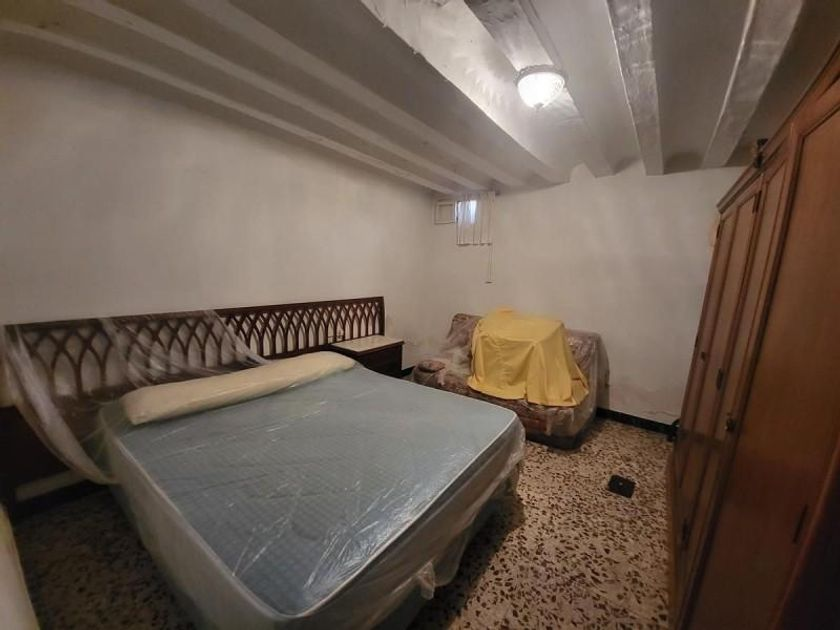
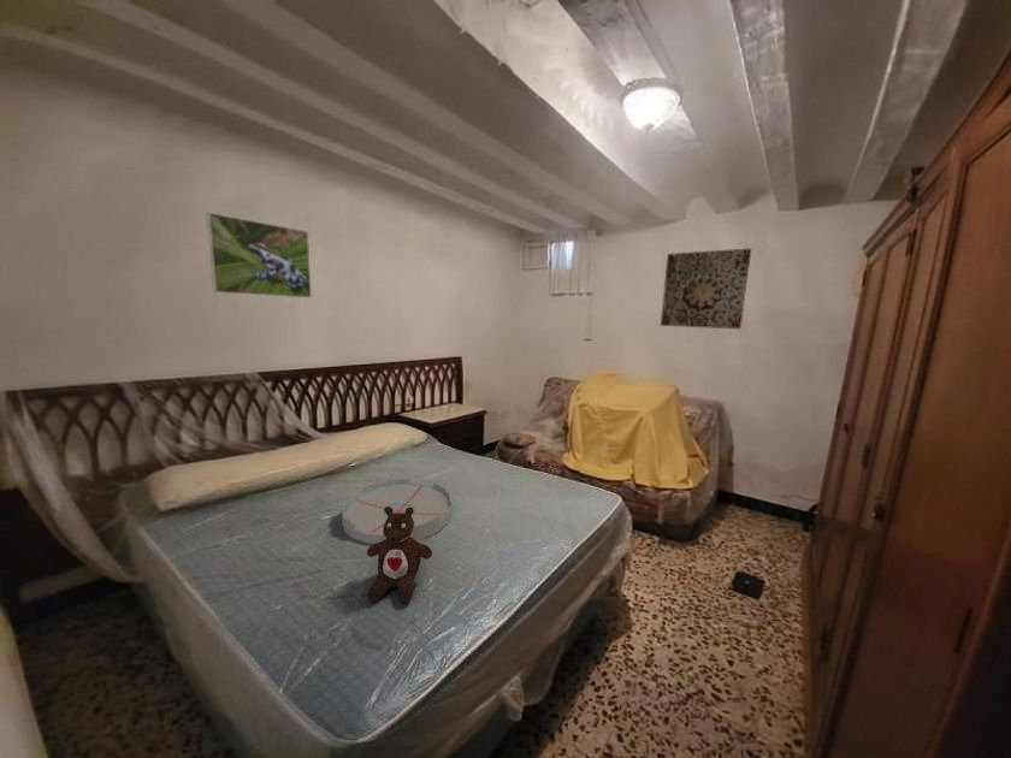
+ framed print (264, 259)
+ teddy bear (396, 550)
+ serving tray (398, 507)
+ wall art (702, 290)
